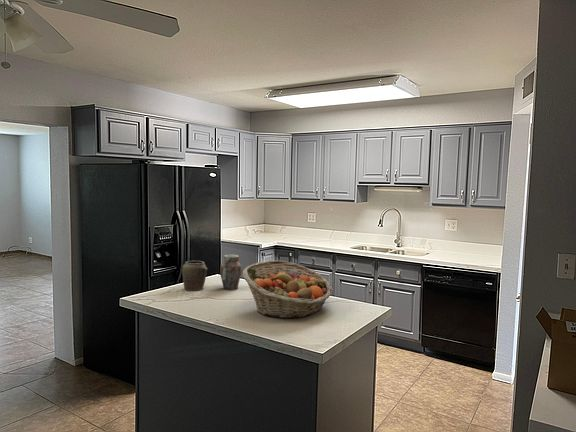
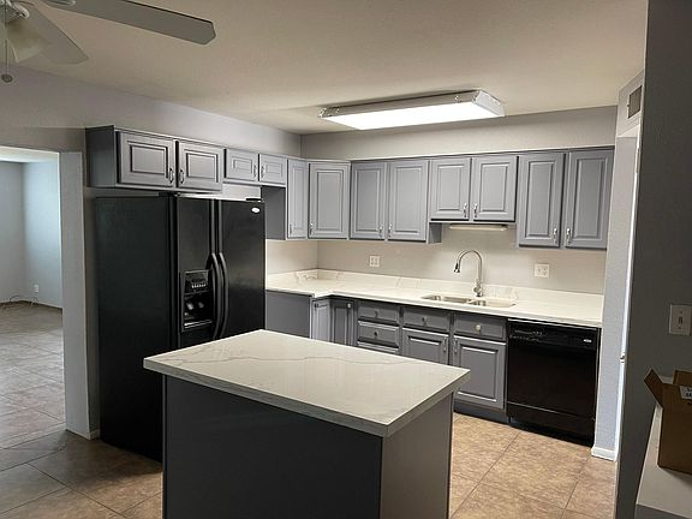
- jar set (207, 269)
- fruit basket (288, 287)
